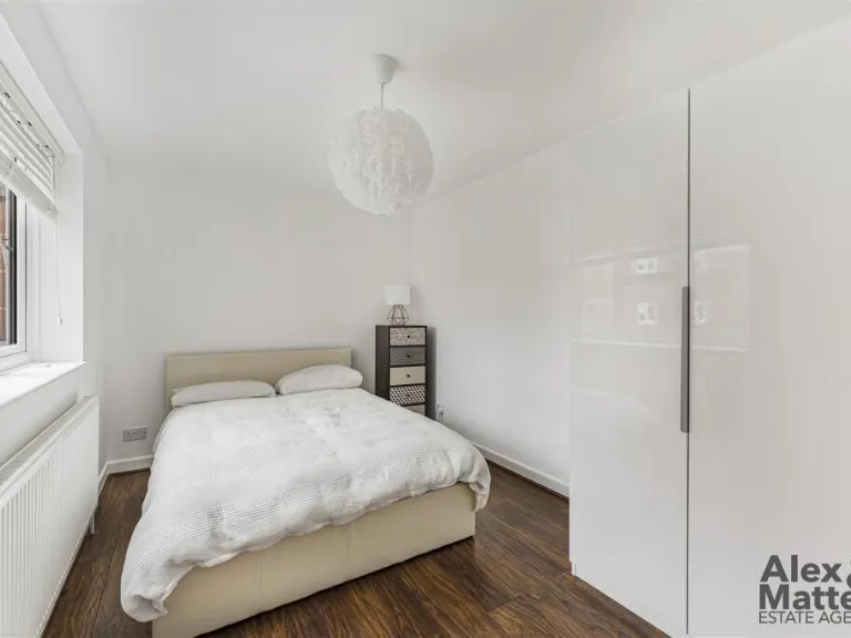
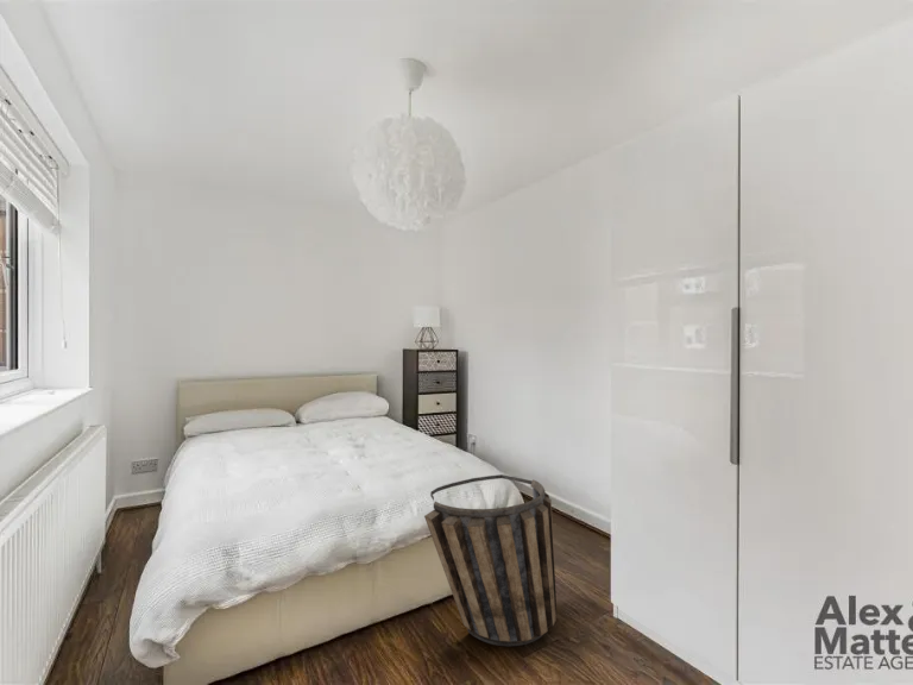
+ basket (490, 558)
